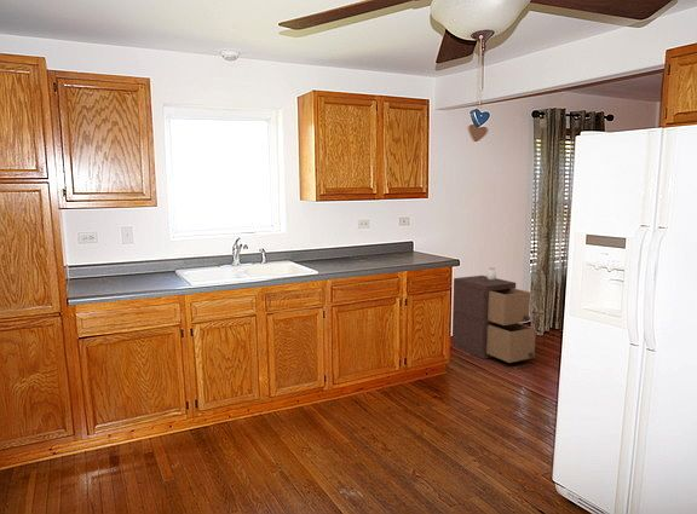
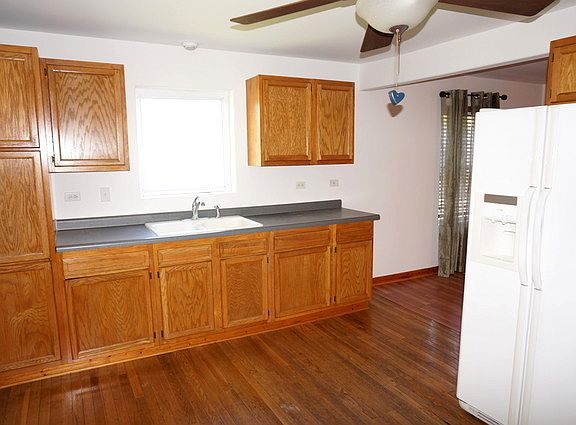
- storage cabinet (495, 312)
